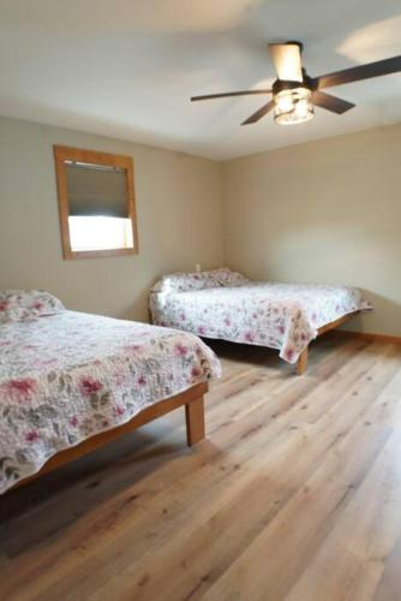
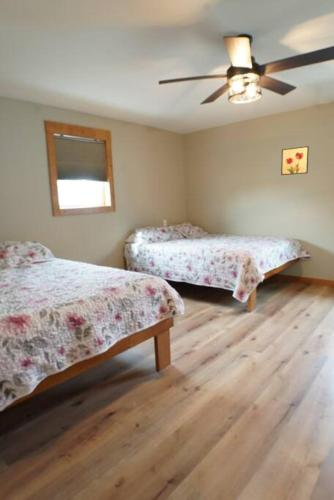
+ wall art (294, 161)
